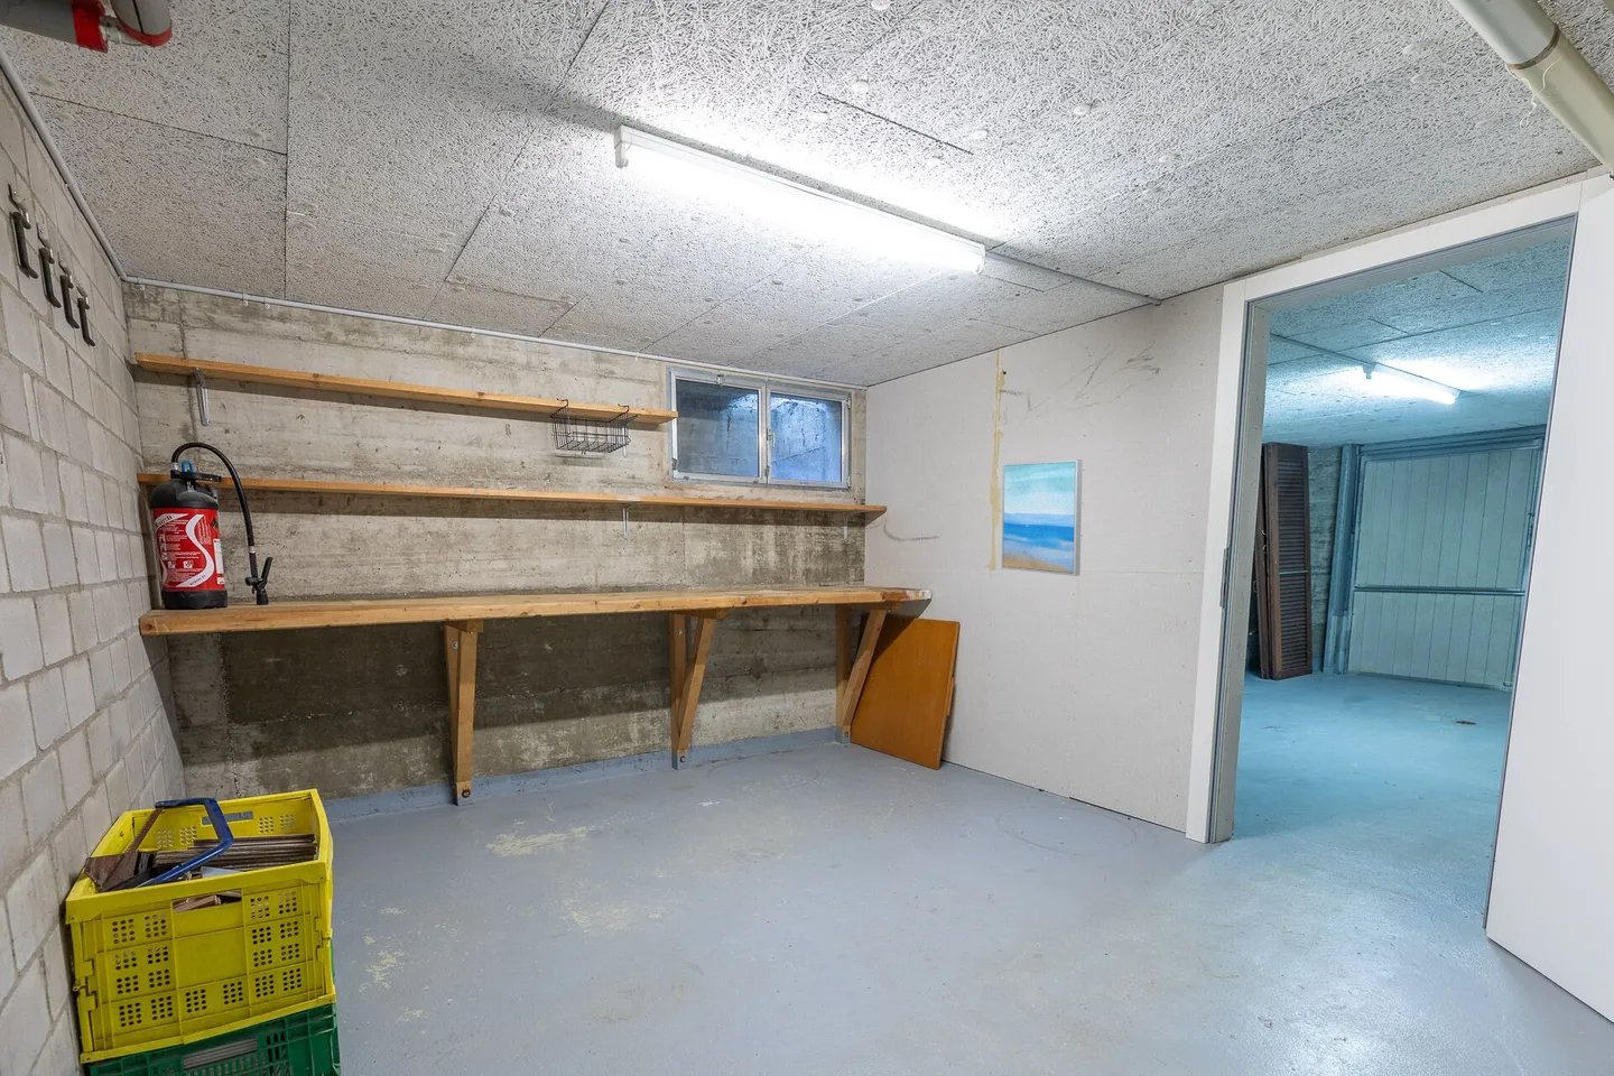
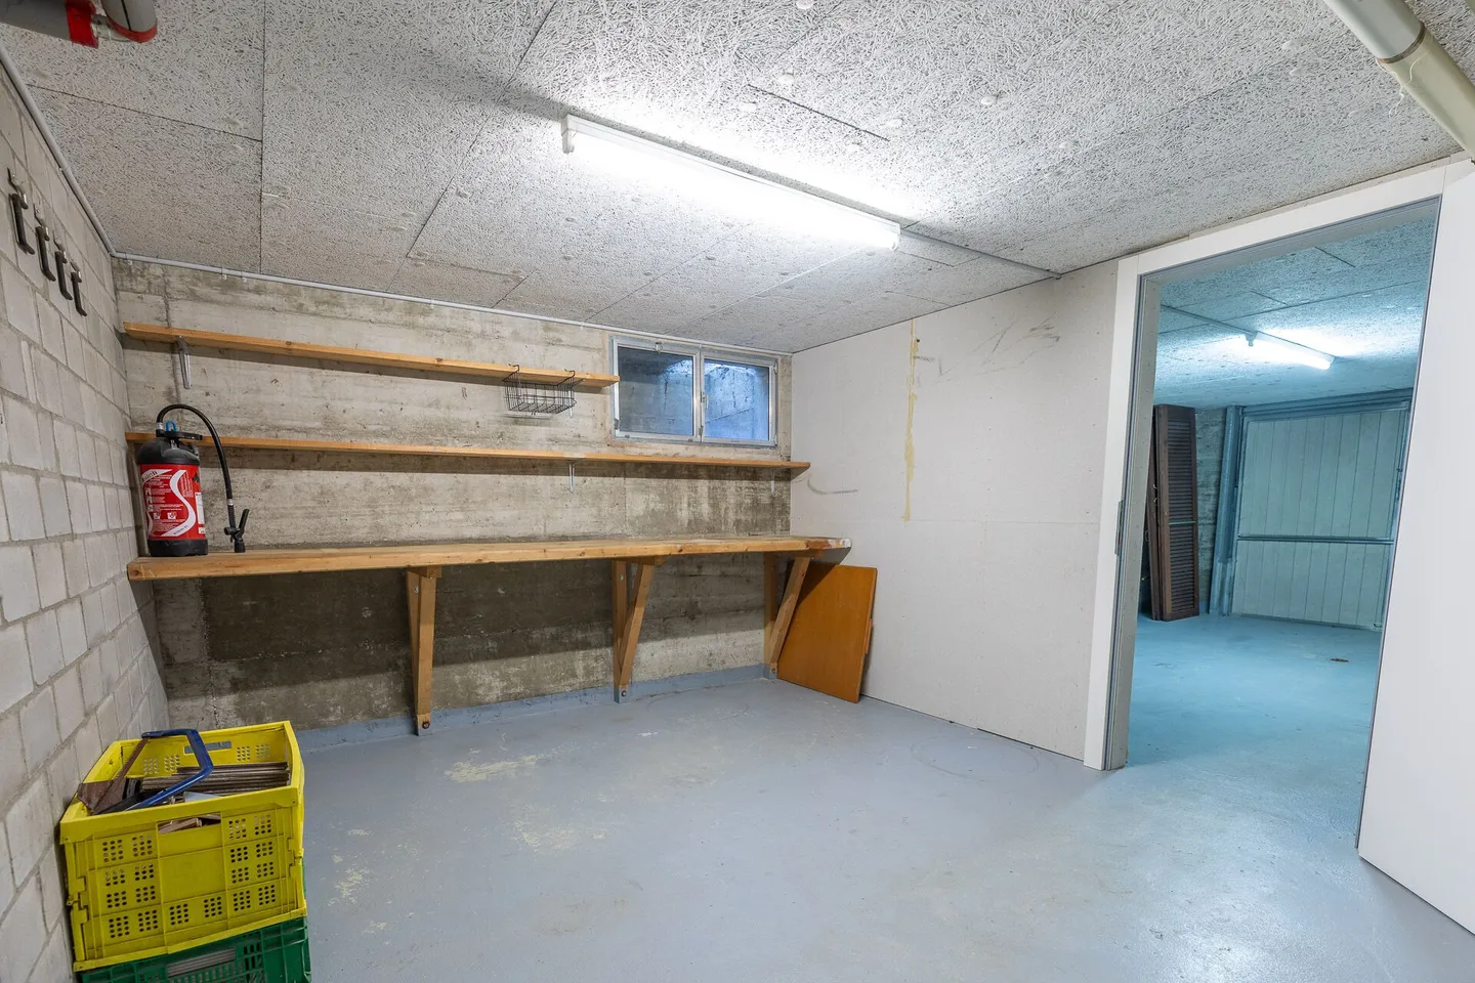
- wall art (1039, 516)
